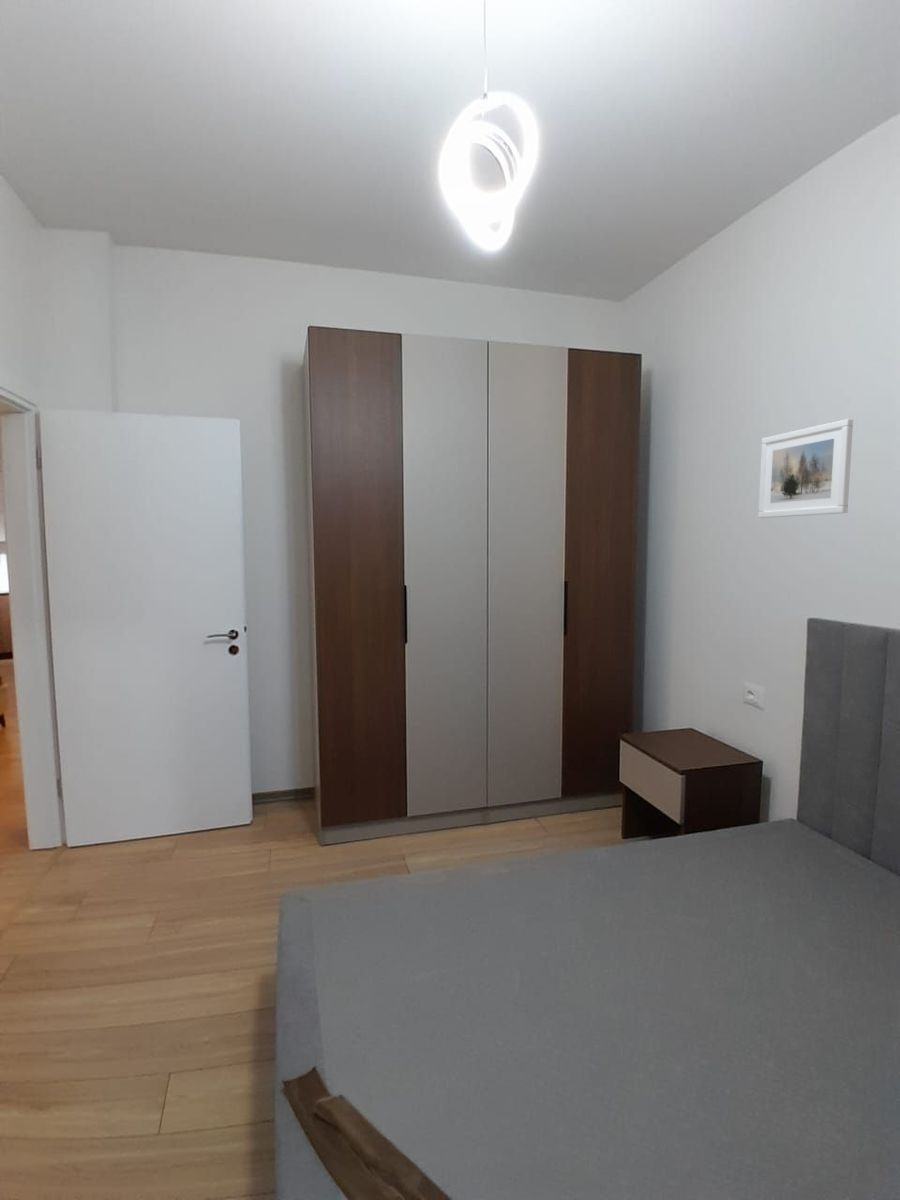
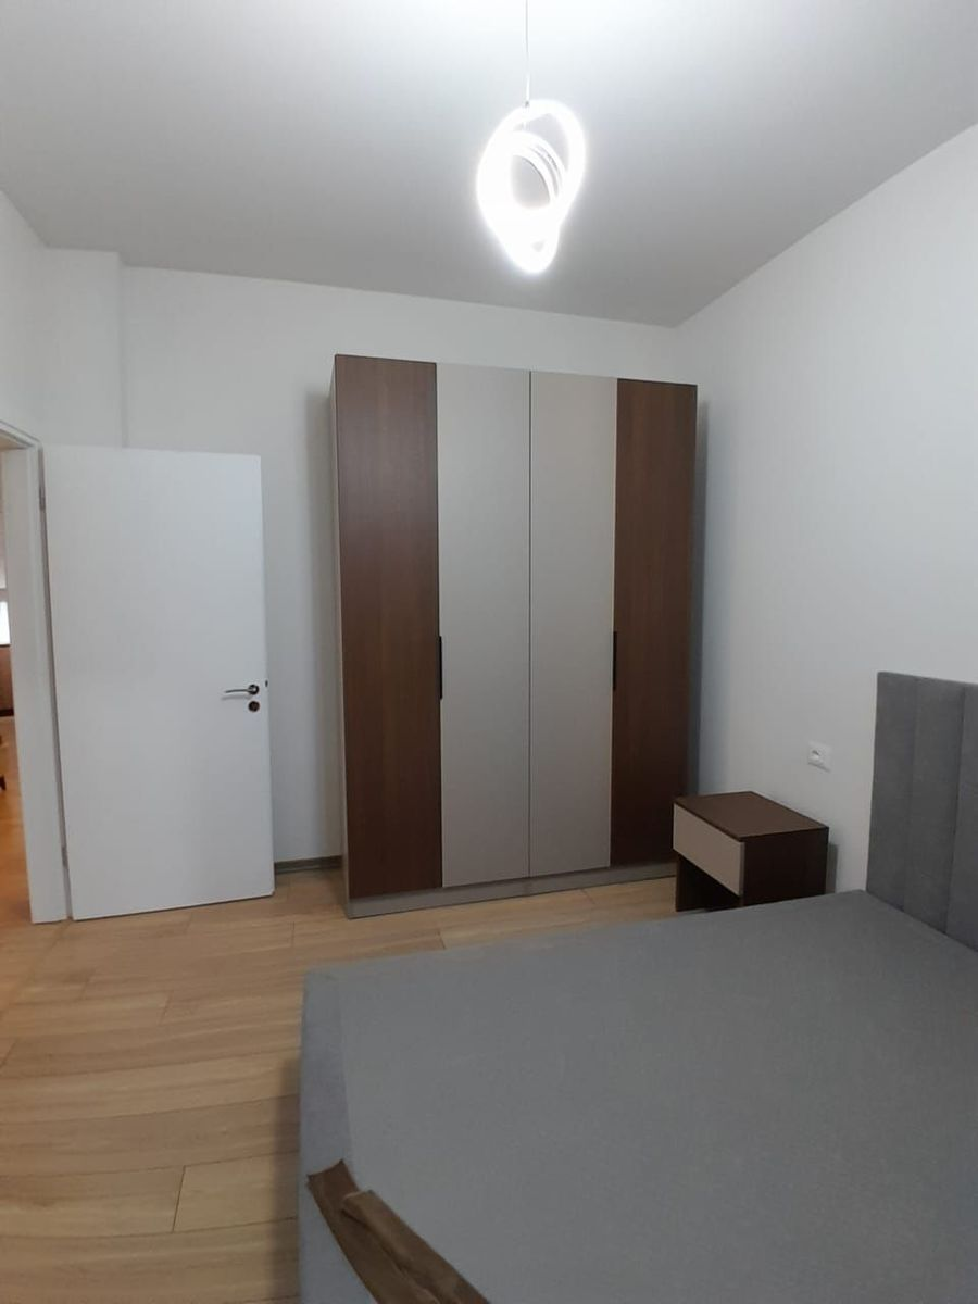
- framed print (801, 472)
